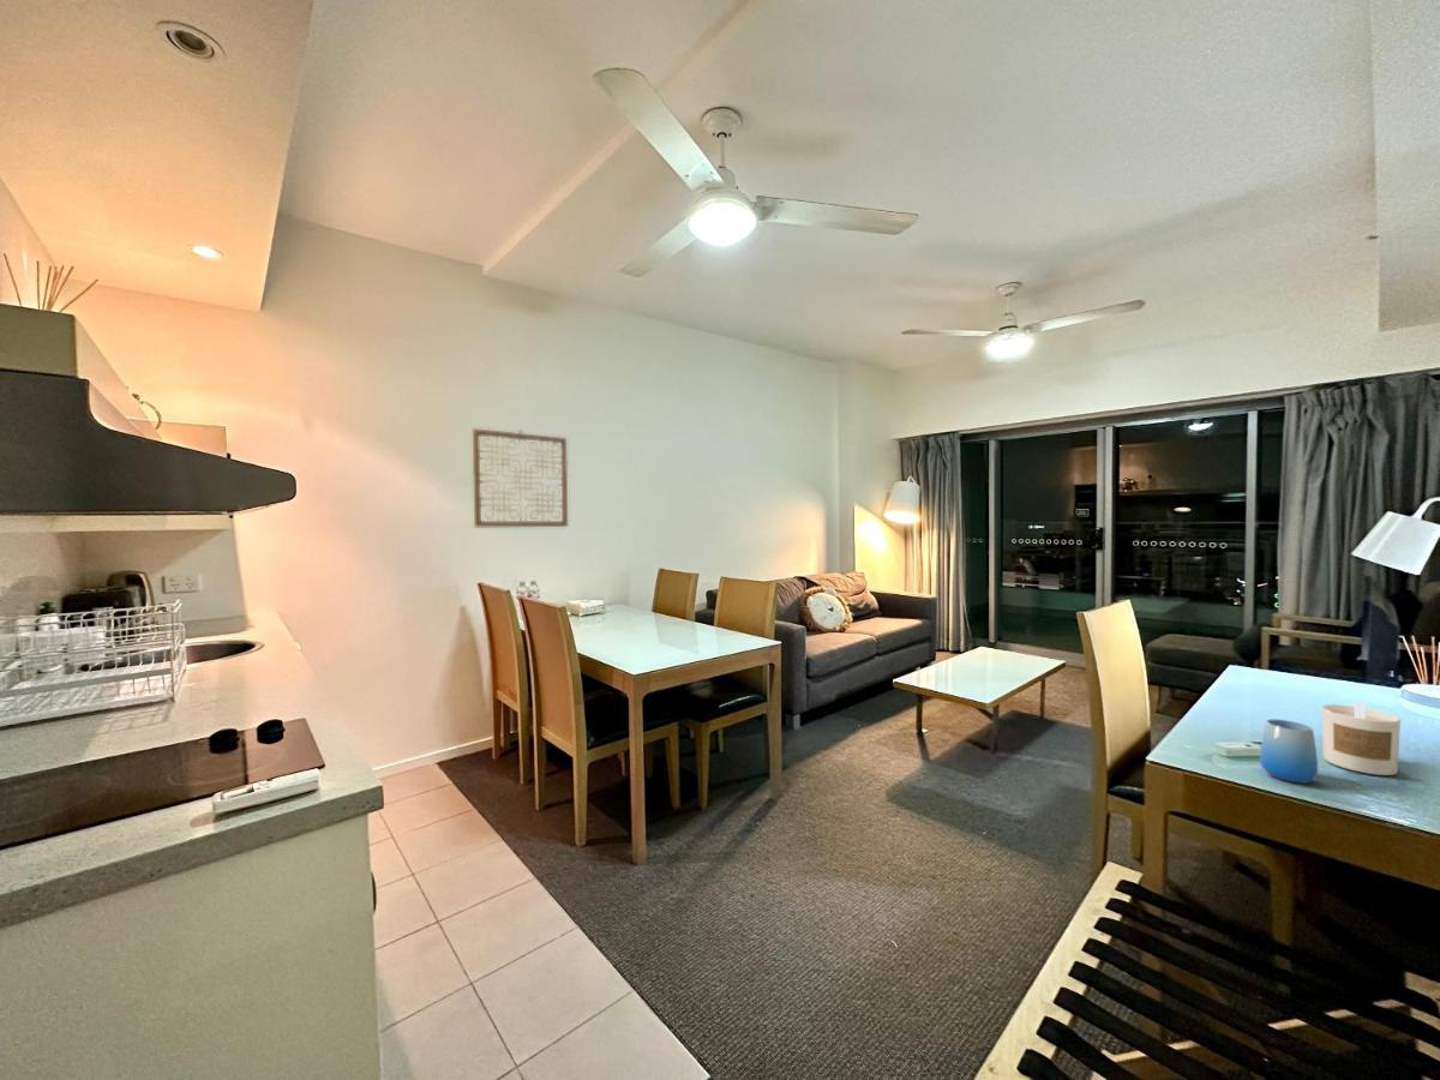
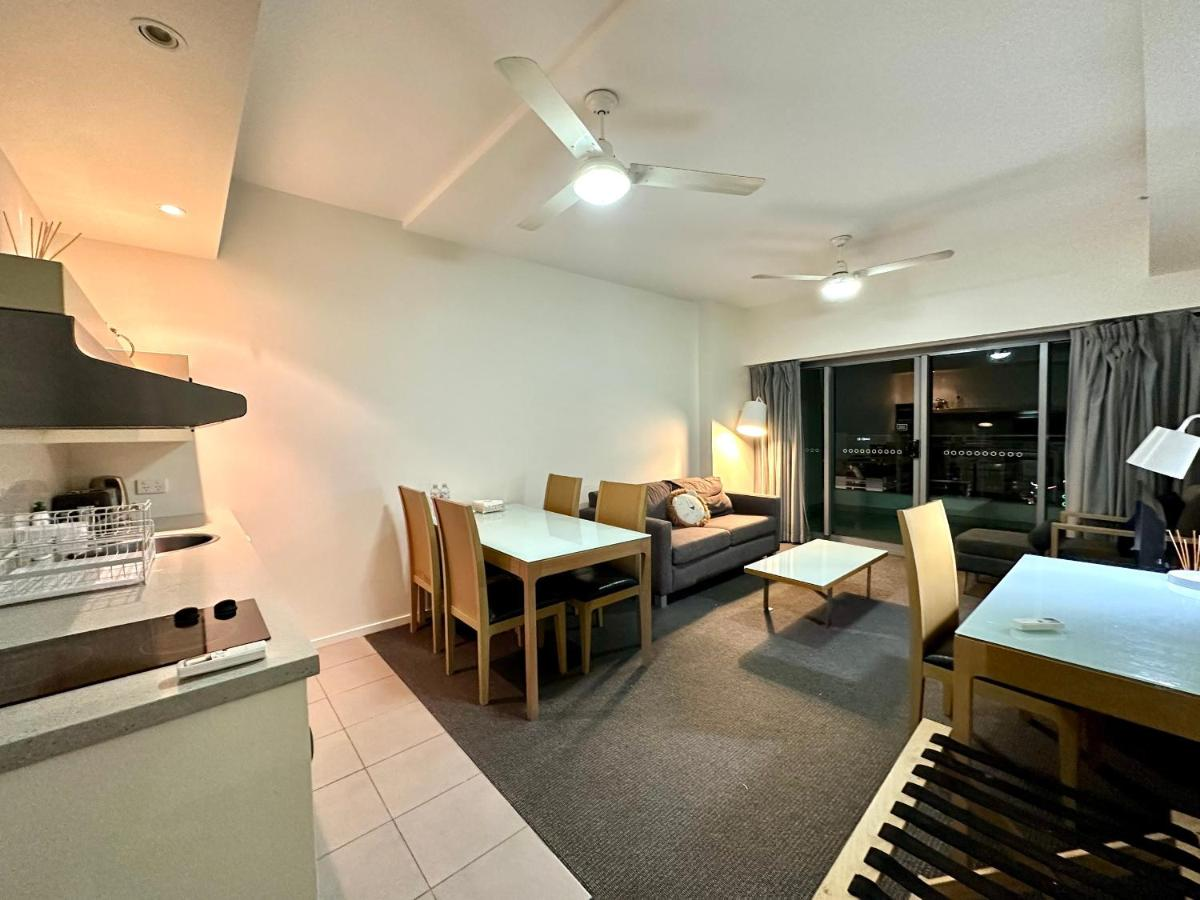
- cup (1288, 750)
- candle (1358, 733)
- wall art (523, 478)
